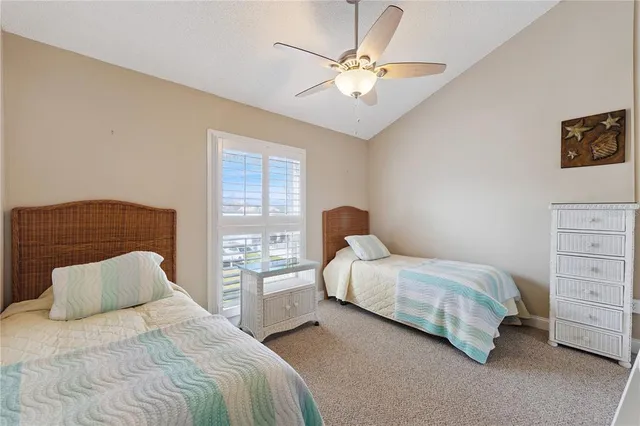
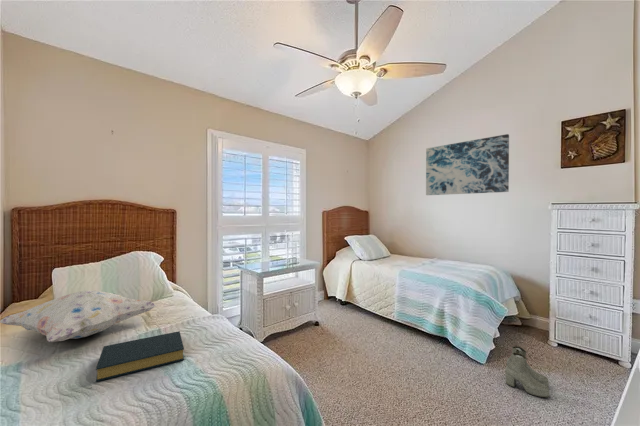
+ boots (526, 369)
+ decorative pillow (83, 312)
+ wall art (463, 168)
+ hardback book (143, 352)
